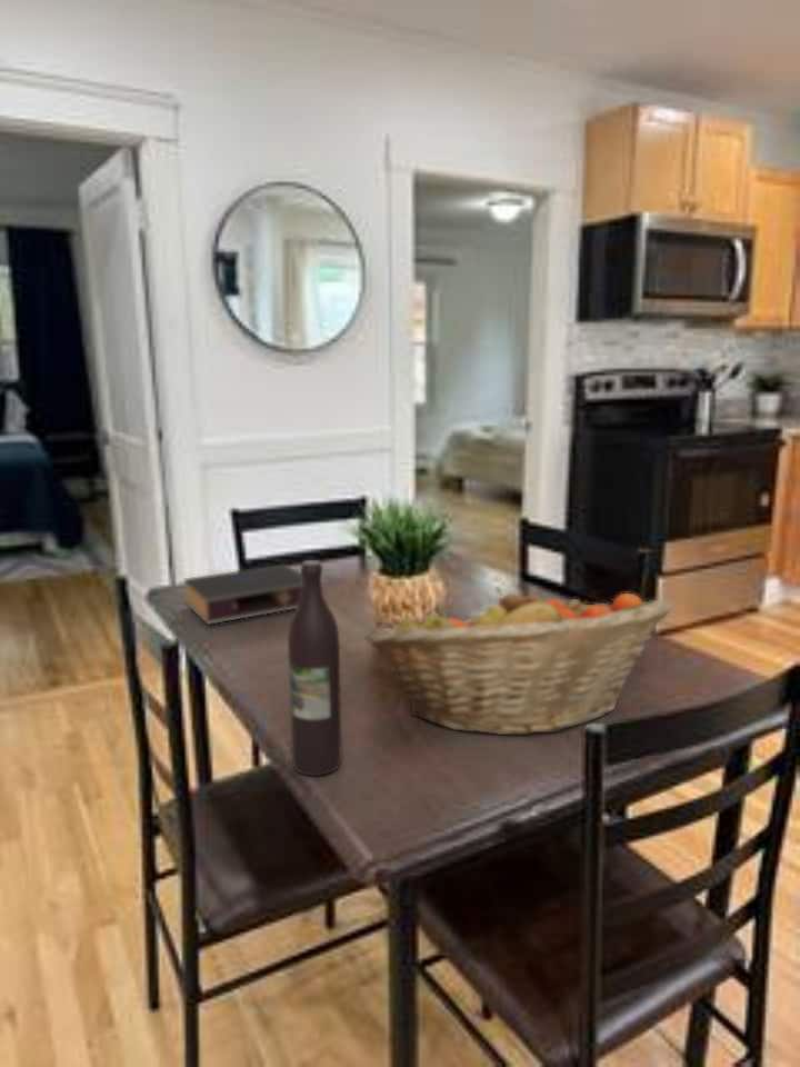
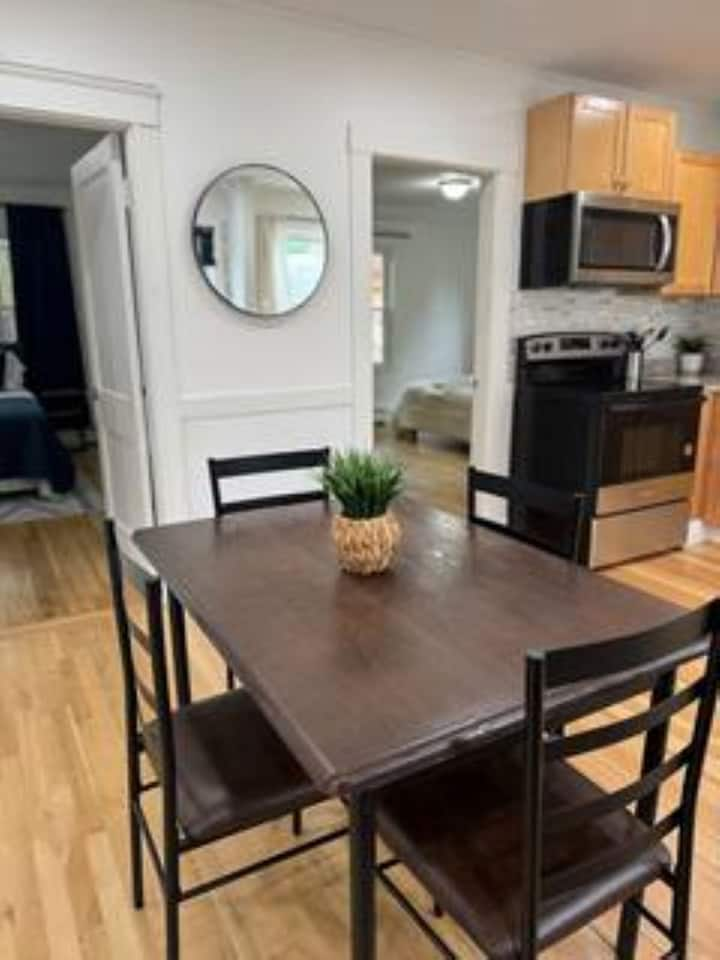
- fruit basket (517, 644)
- book (248, 594)
- wine bottle (314, 666)
